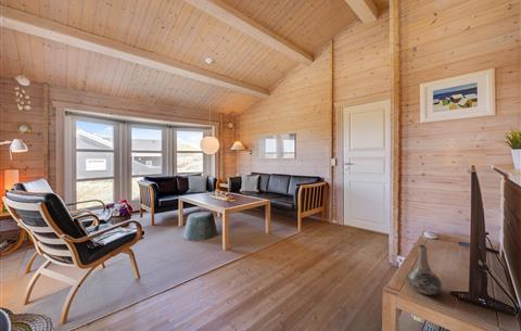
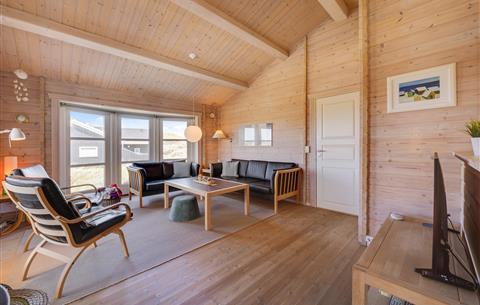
- decorative vase (423, 267)
